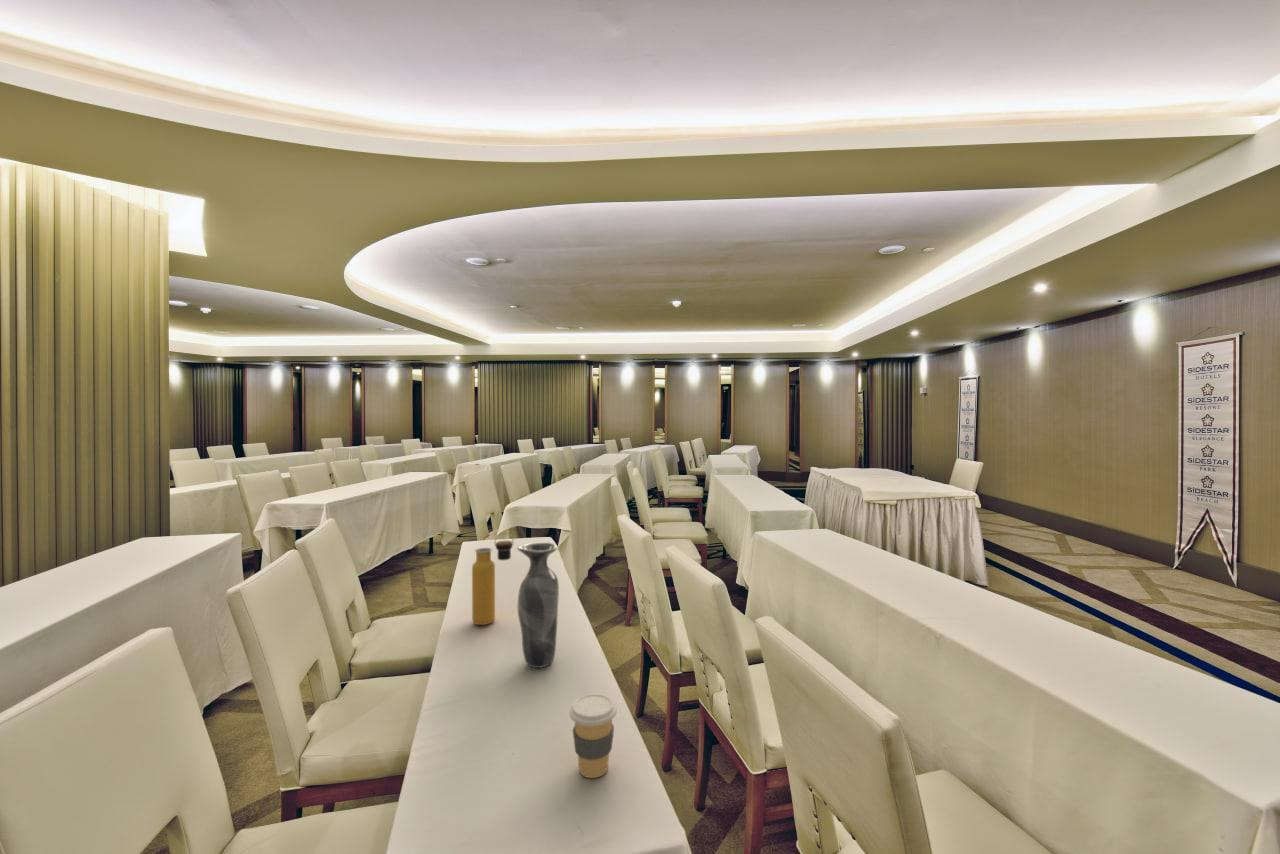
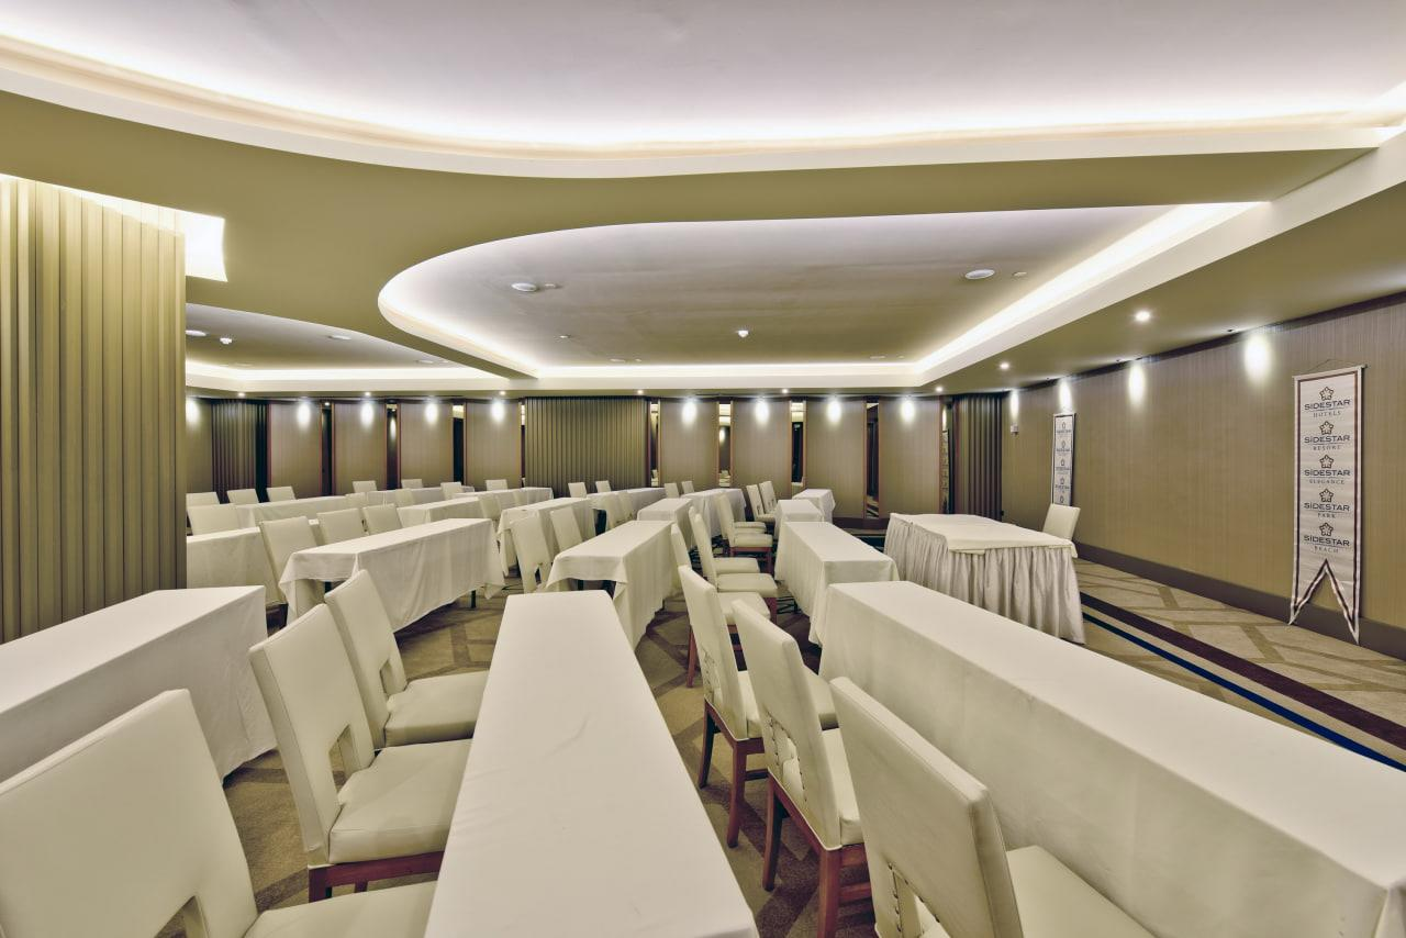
- vase (539, 604)
- coffee cup (593, 736)
- water bottle (493, 577)
